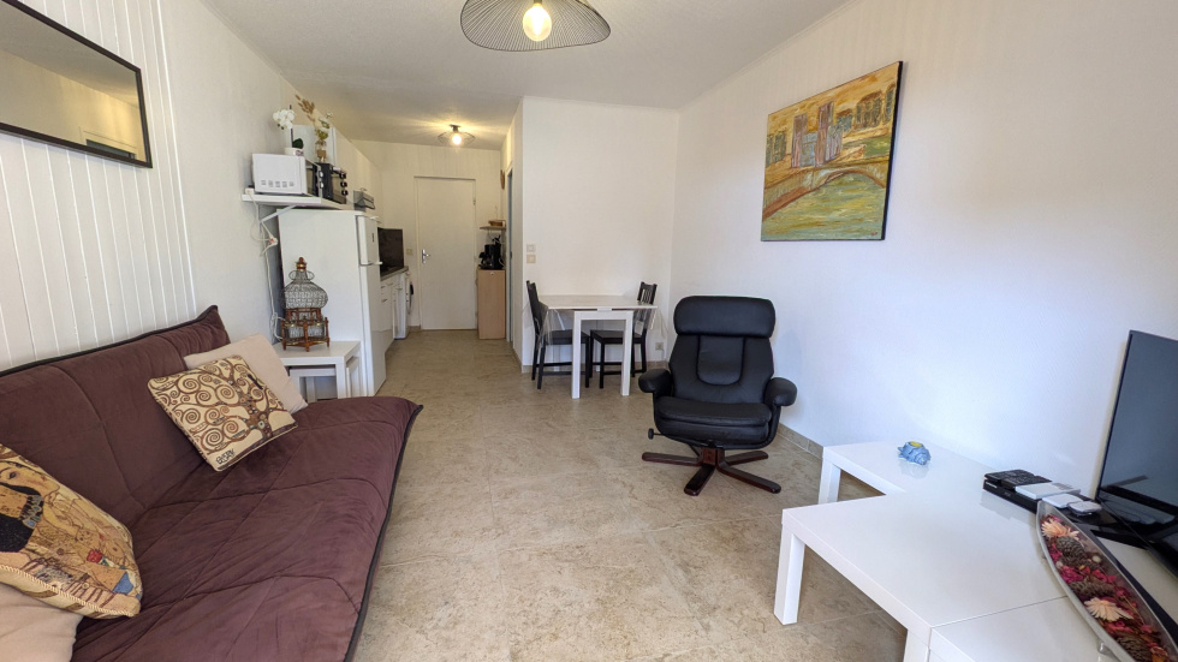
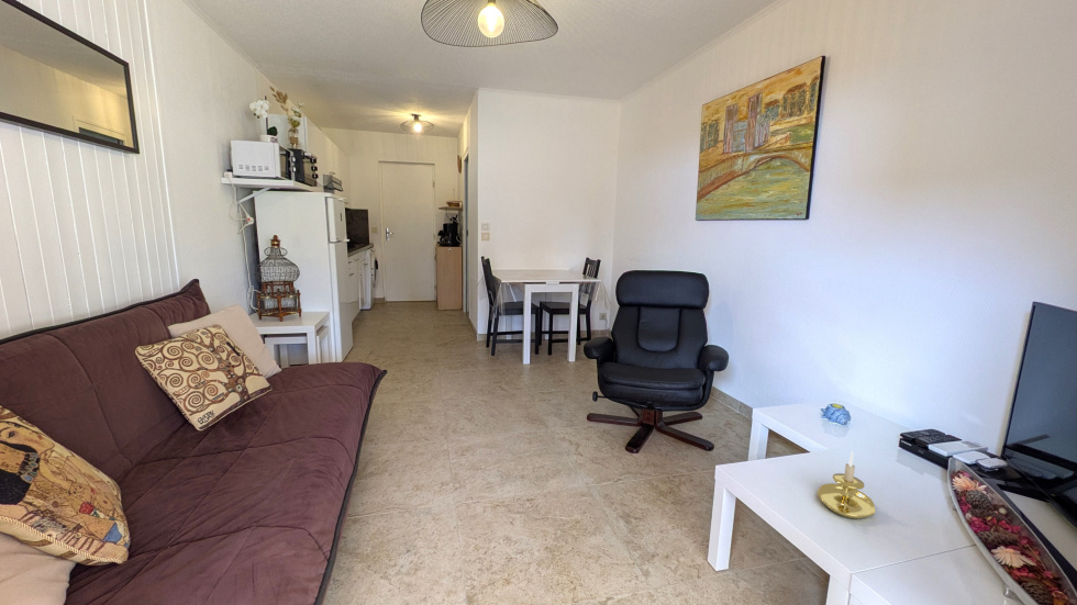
+ candle holder (848, 480)
